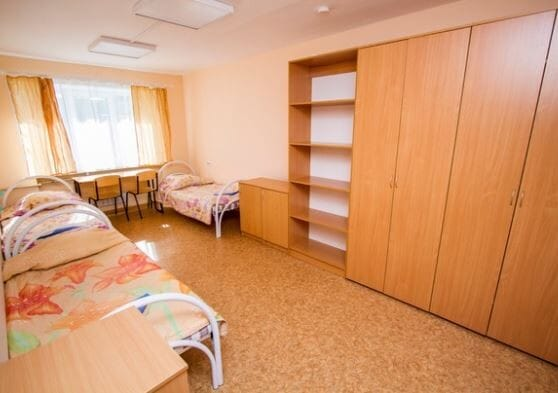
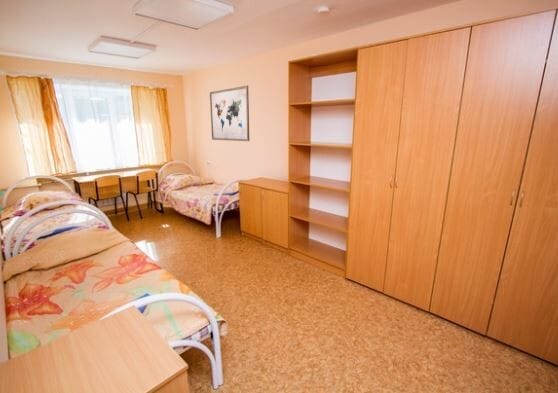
+ wall art (228, 115)
